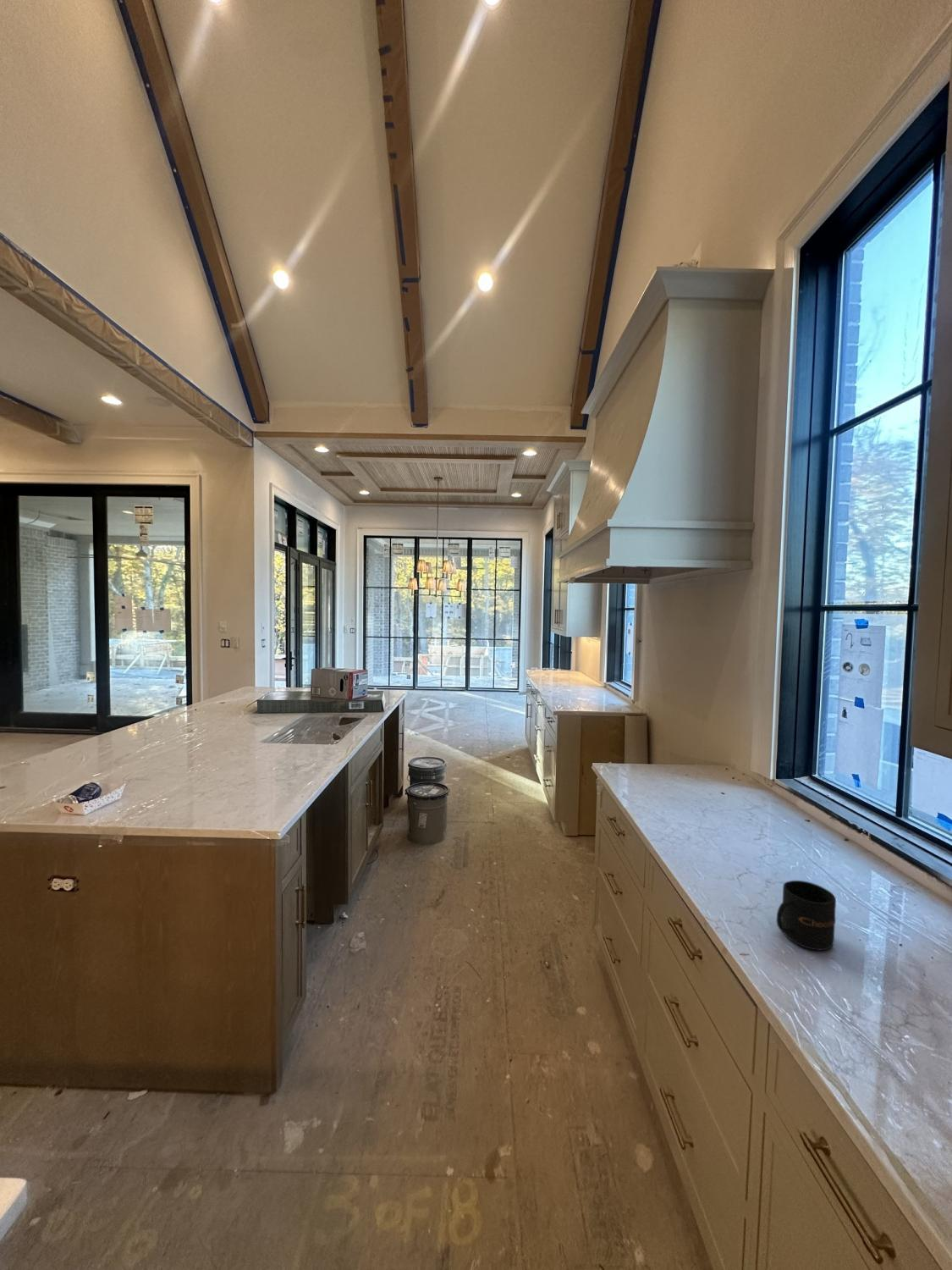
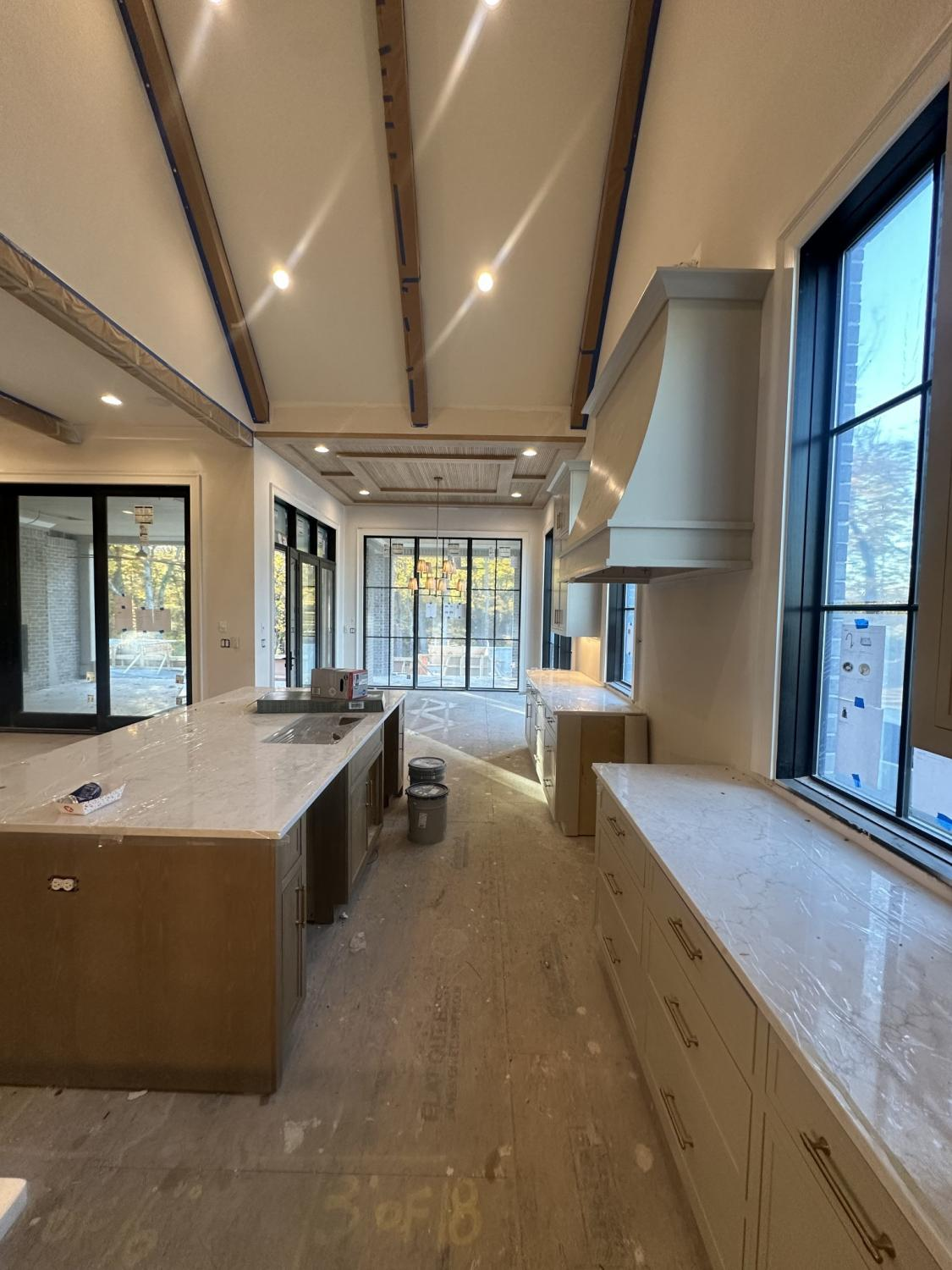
- mug (801, 914)
